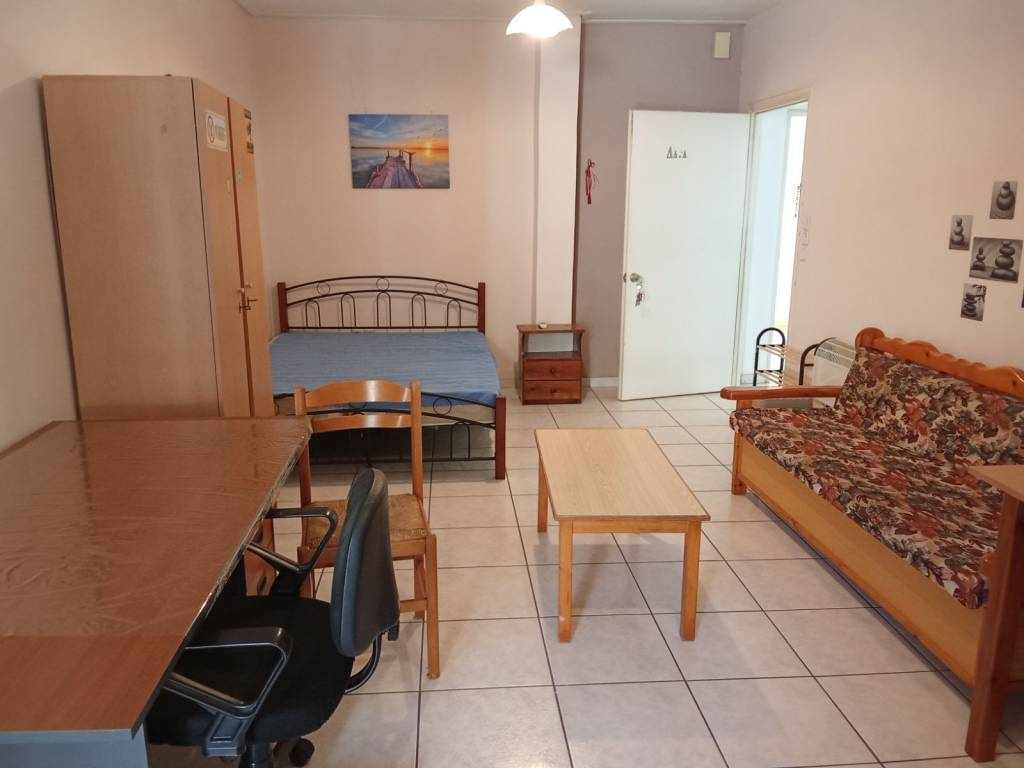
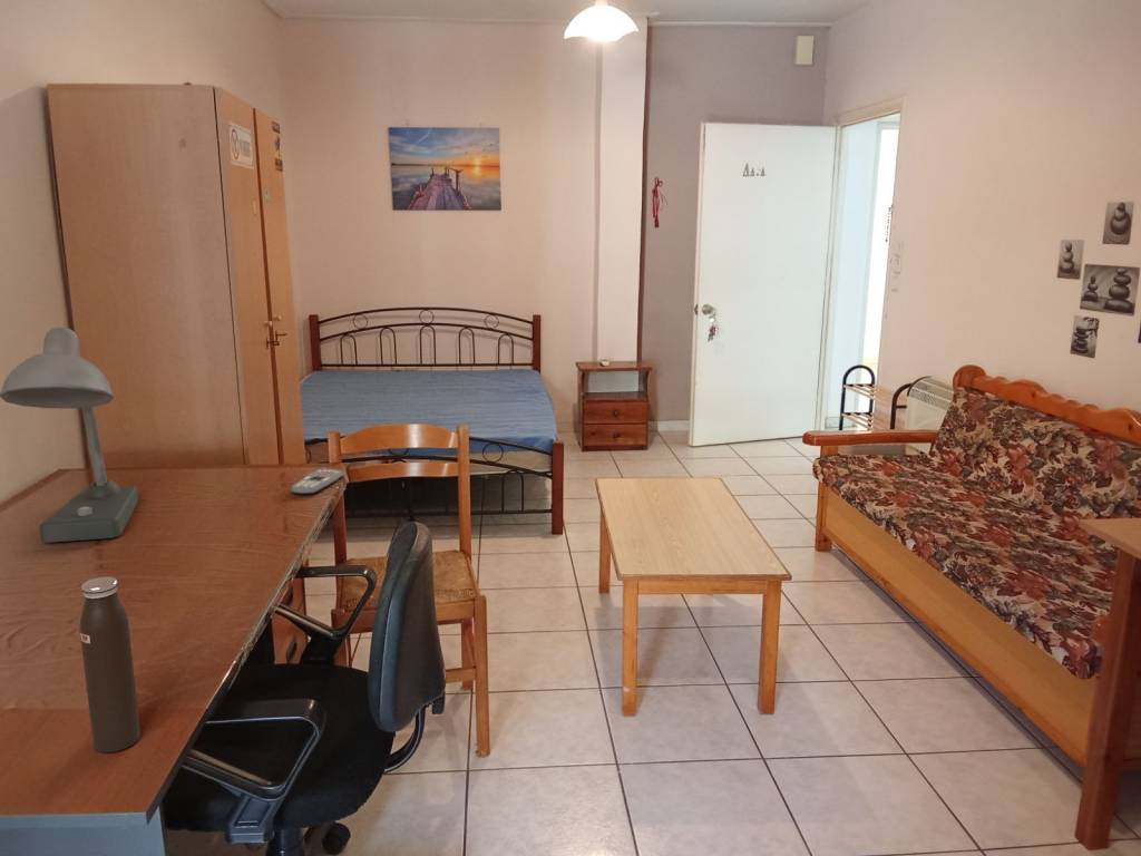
+ water bottle (108, 662)
+ desk lamp (86, 428)
+ remote control (316, 481)
